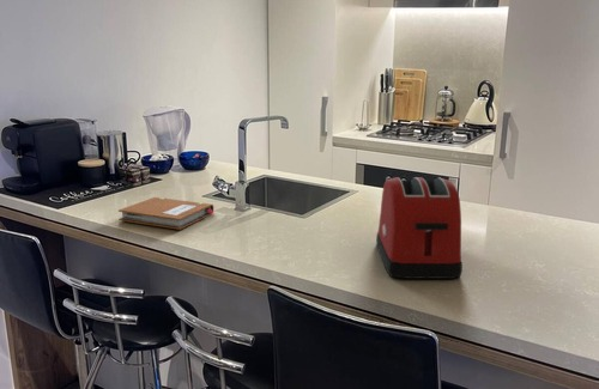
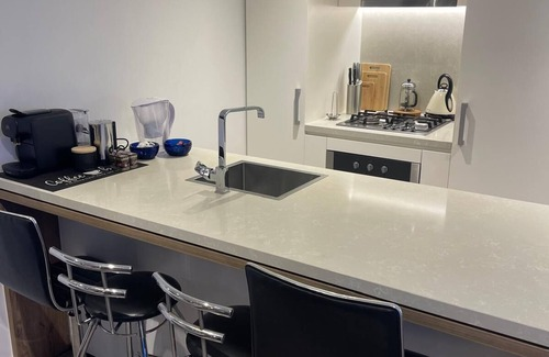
- notebook (169, 212)
- toaster (418, 220)
